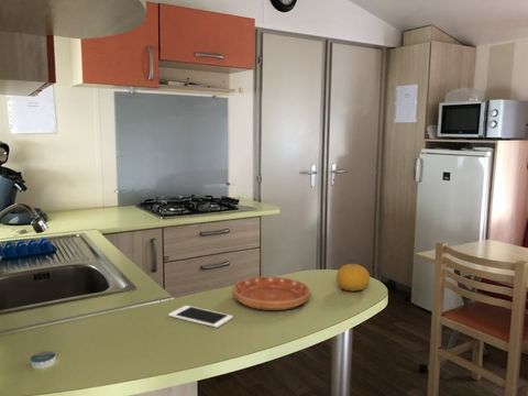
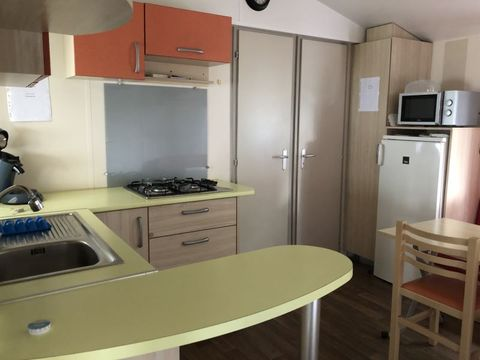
- fruit (352, 277)
- cell phone (200, 316)
- saucer (271, 294)
